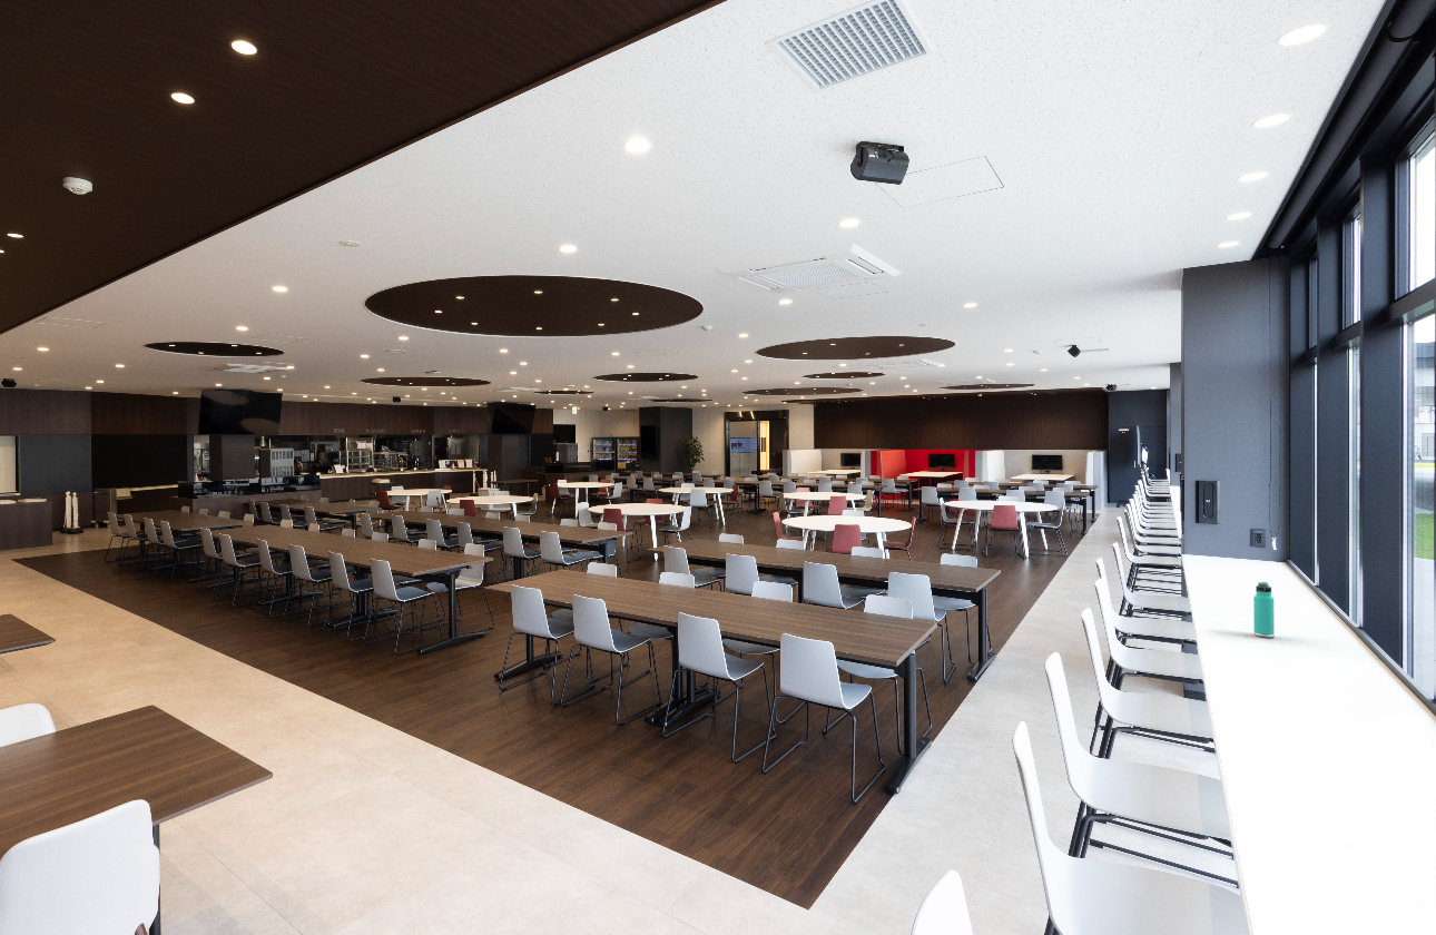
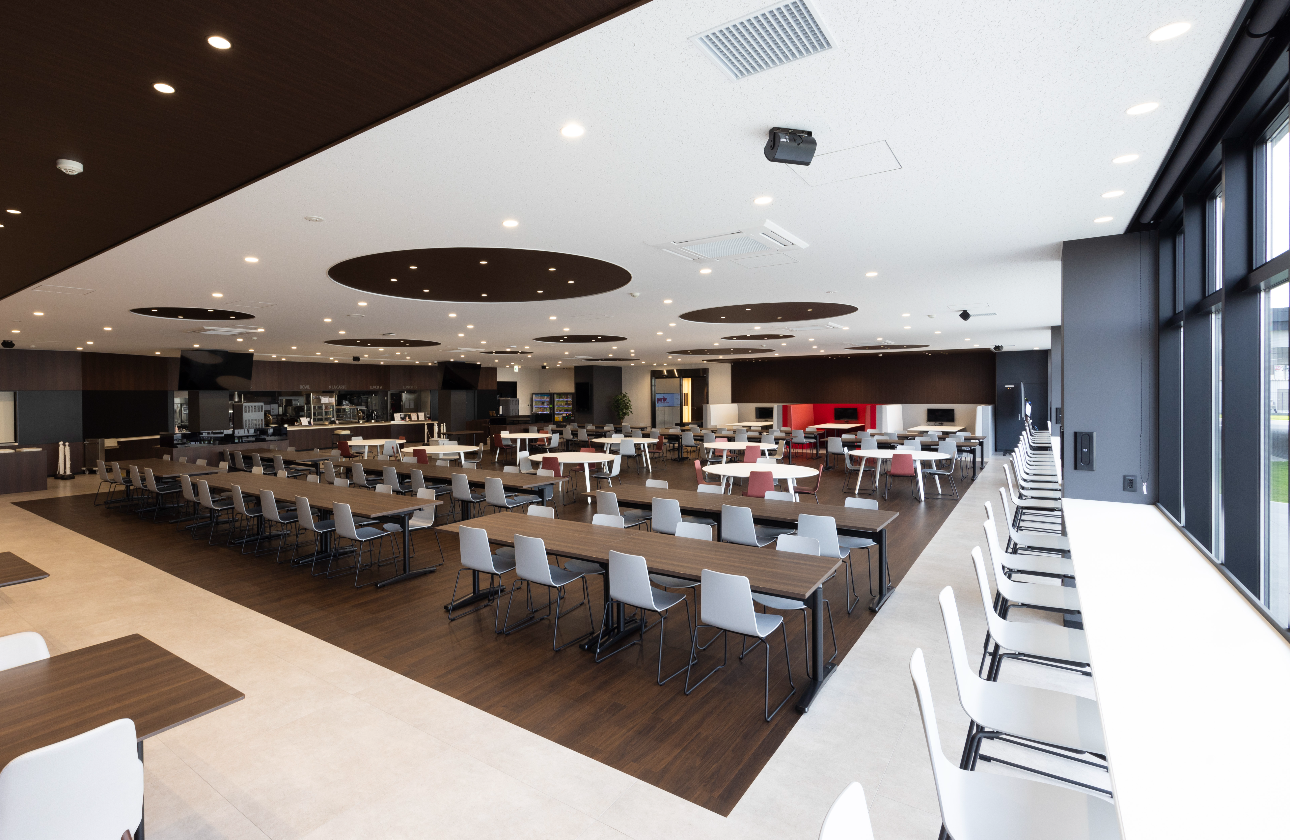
- thermos bottle (1263, 609)
